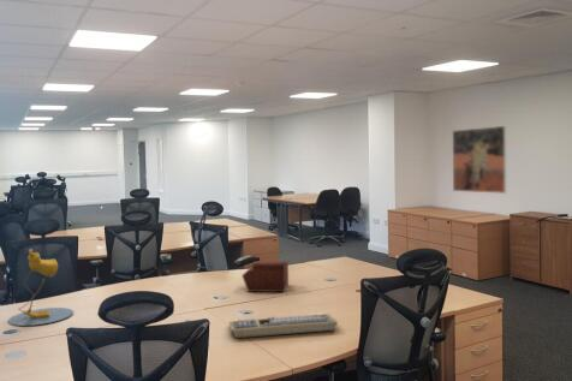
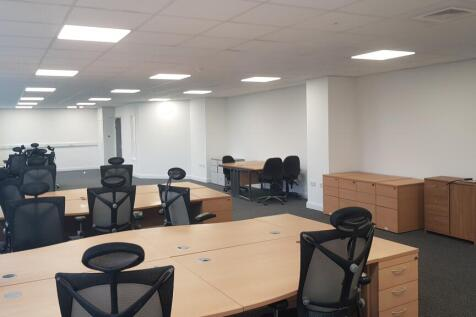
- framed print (477, 160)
- sewing box (266, 274)
- keyboard (282, 323)
- desk lamp (42, 281)
